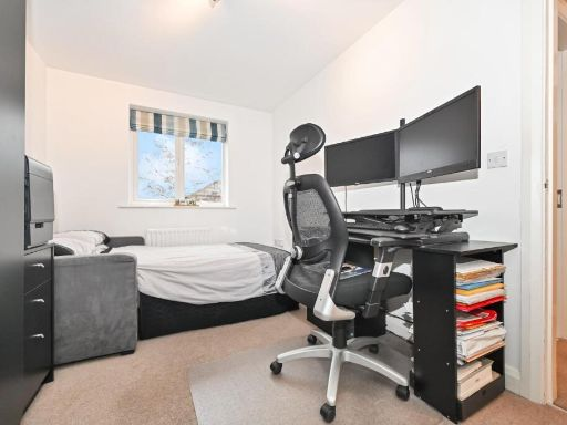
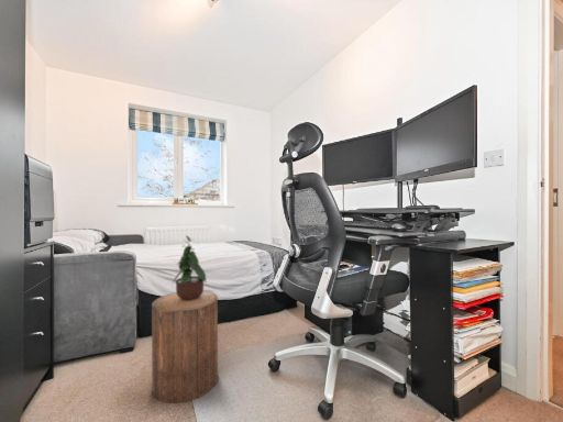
+ potted plant (189, 265)
+ stool (186, 340)
